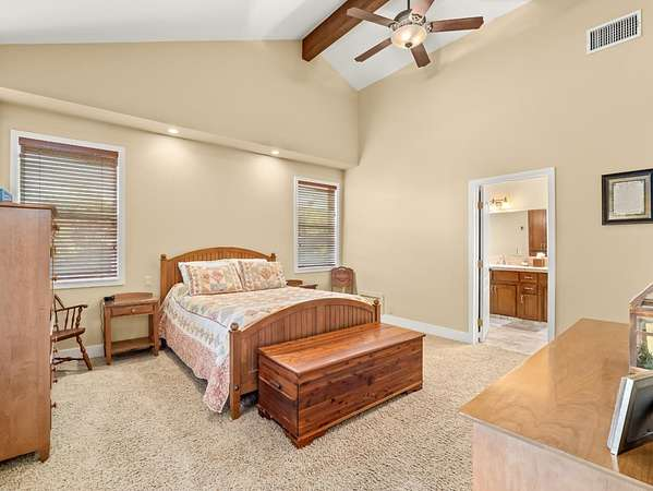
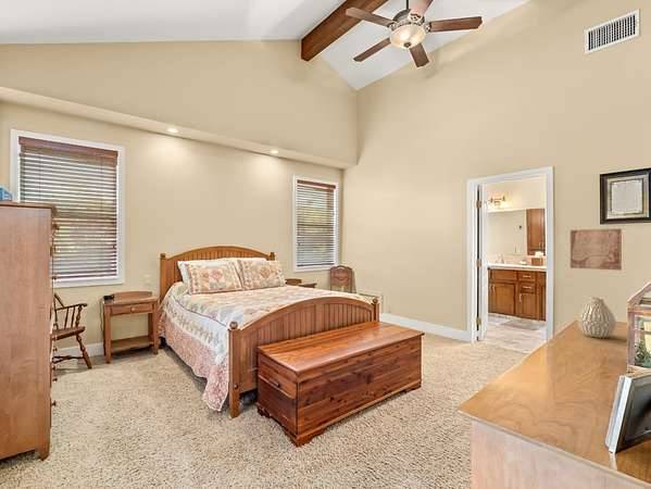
+ wall art (594, 249)
+ vase (596, 316)
